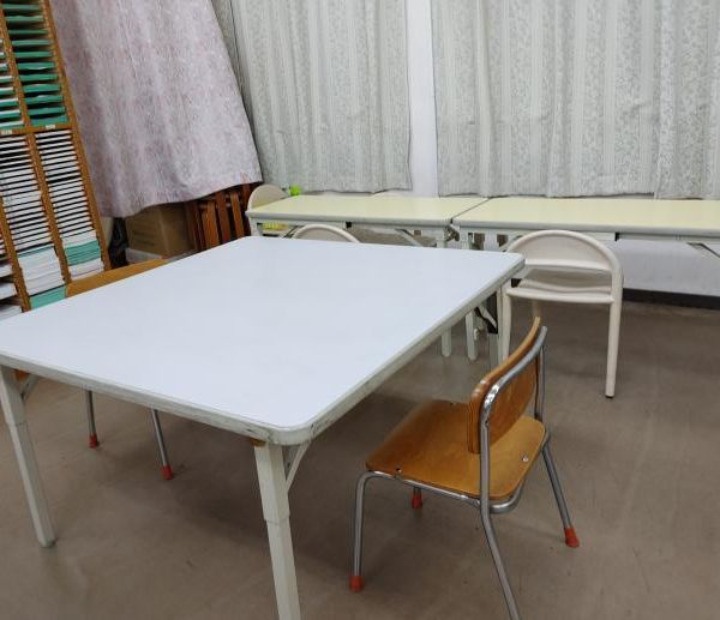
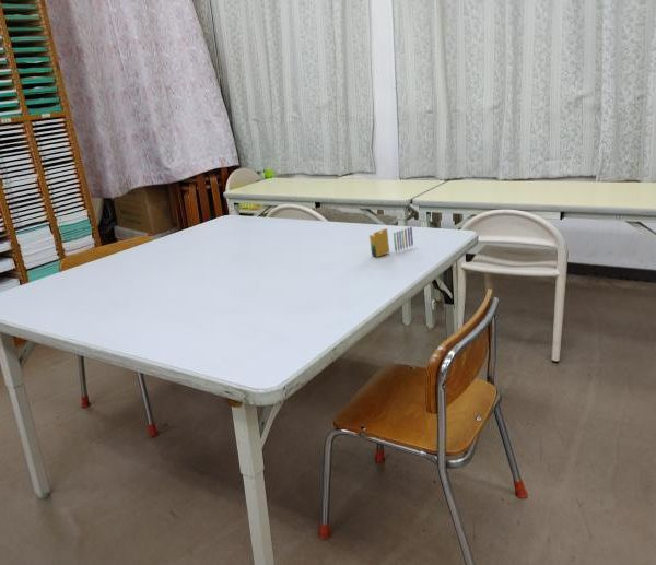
+ crayon (394, 239)
